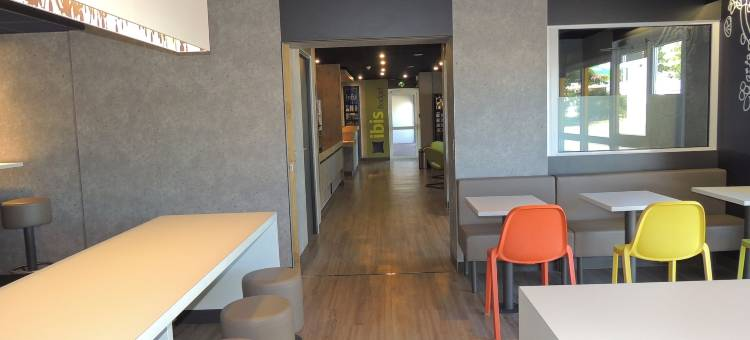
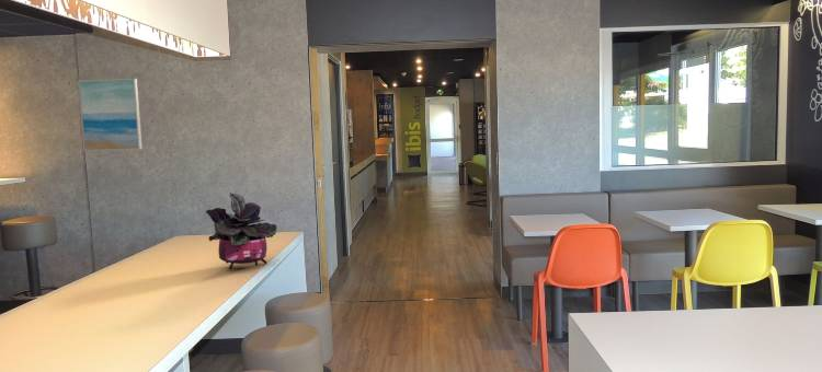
+ wall art (110, 115)
+ potted plant (242, 230)
